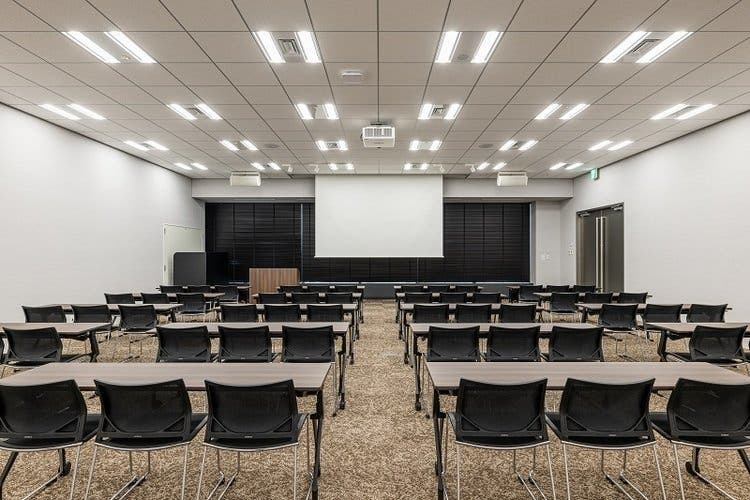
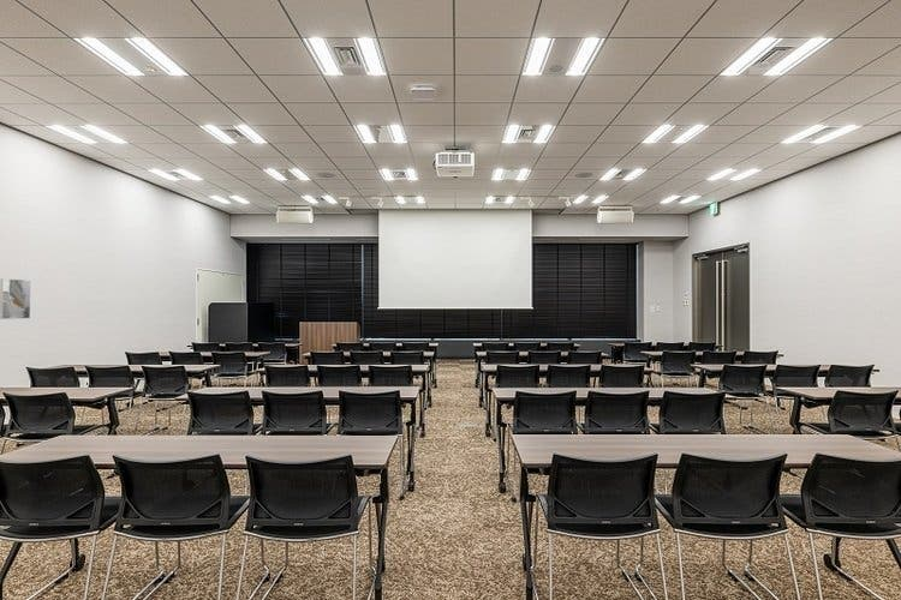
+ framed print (16, 299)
